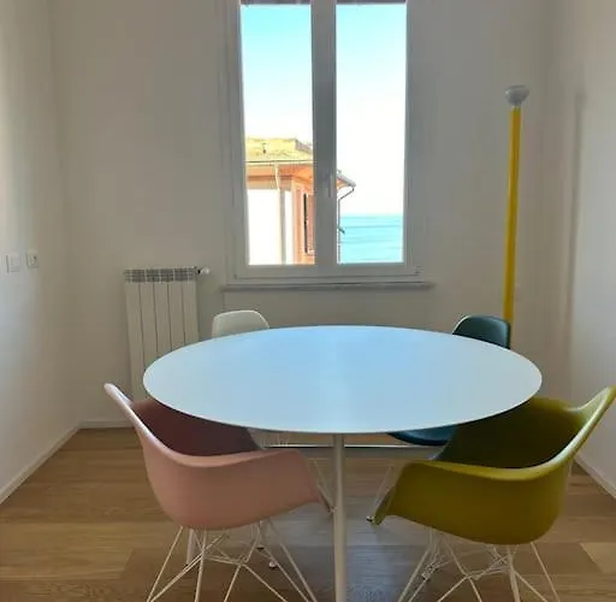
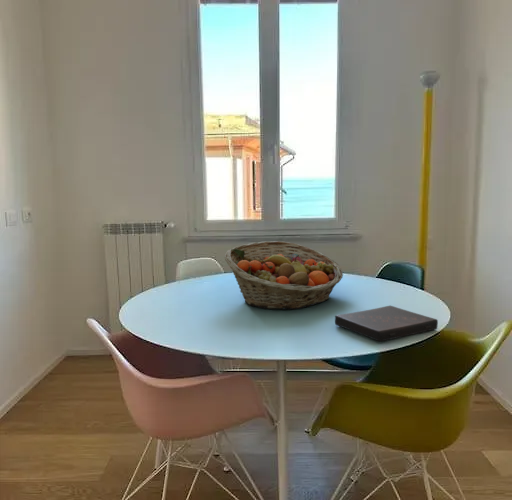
+ book (385, 322)
+ fruit basket (284, 272)
